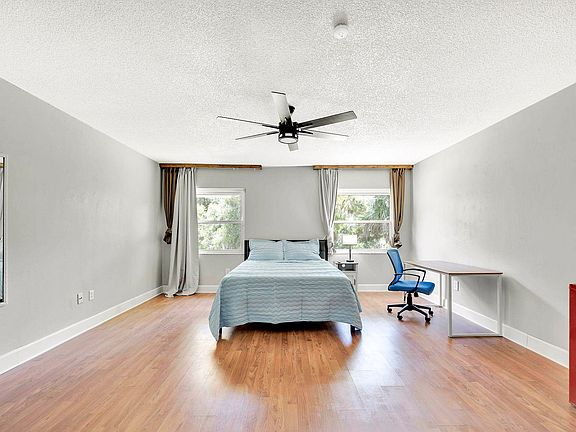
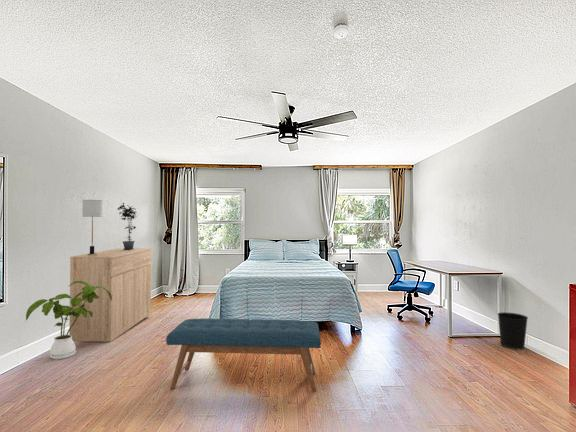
+ wastebasket (512, 330)
+ dresser (116, 289)
+ house plant (77, 317)
+ bench (246, 352)
+ table lamp (92, 227)
+ potted plant (129, 226)
